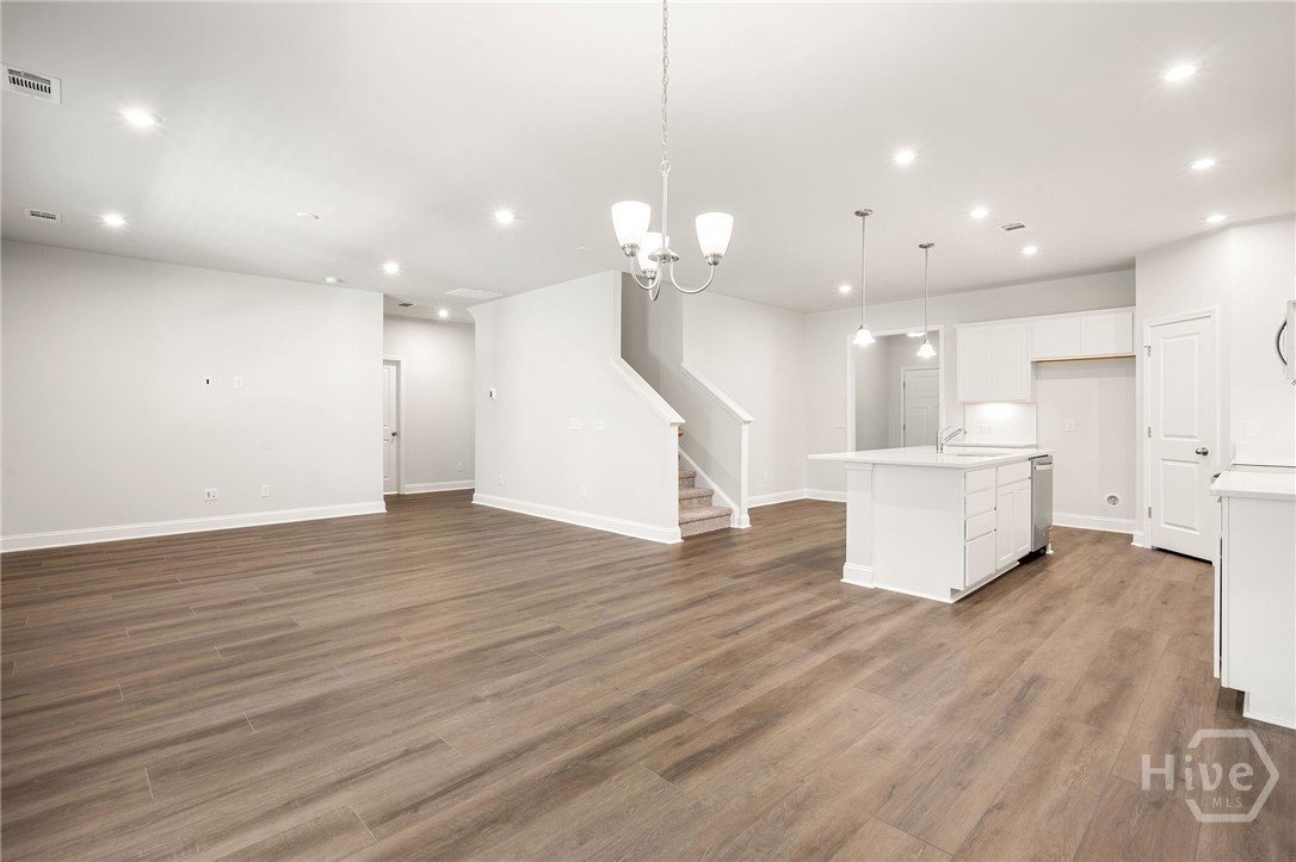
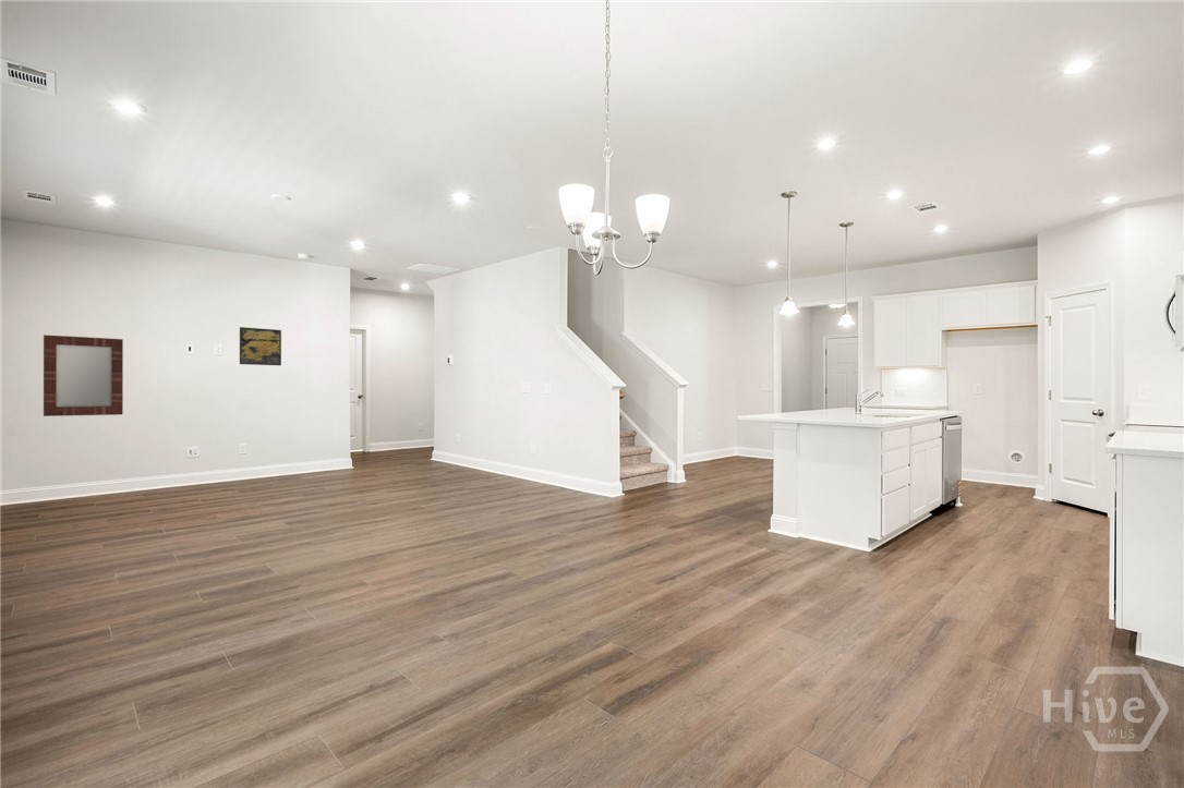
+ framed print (261, 347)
+ home mirror (84, 376)
